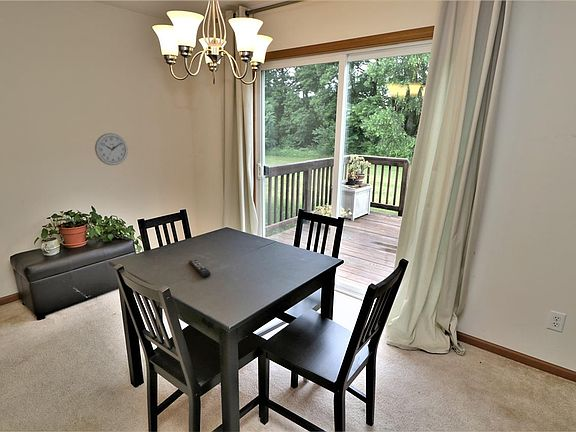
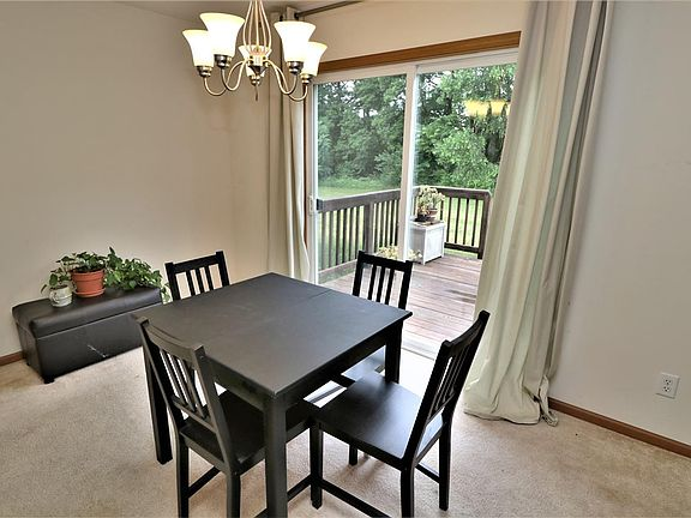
- wall clock (112, 149)
- remote control (199, 267)
